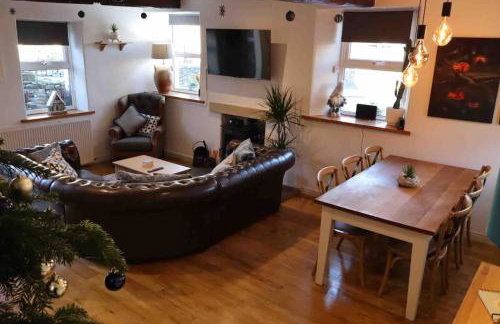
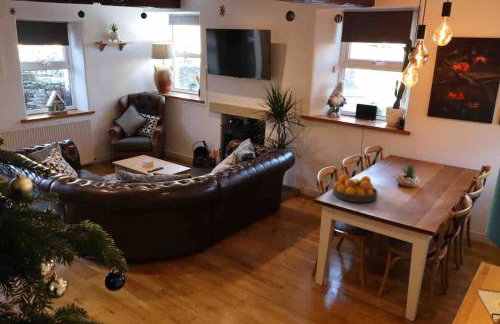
+ fruit bowl (355, 185)
